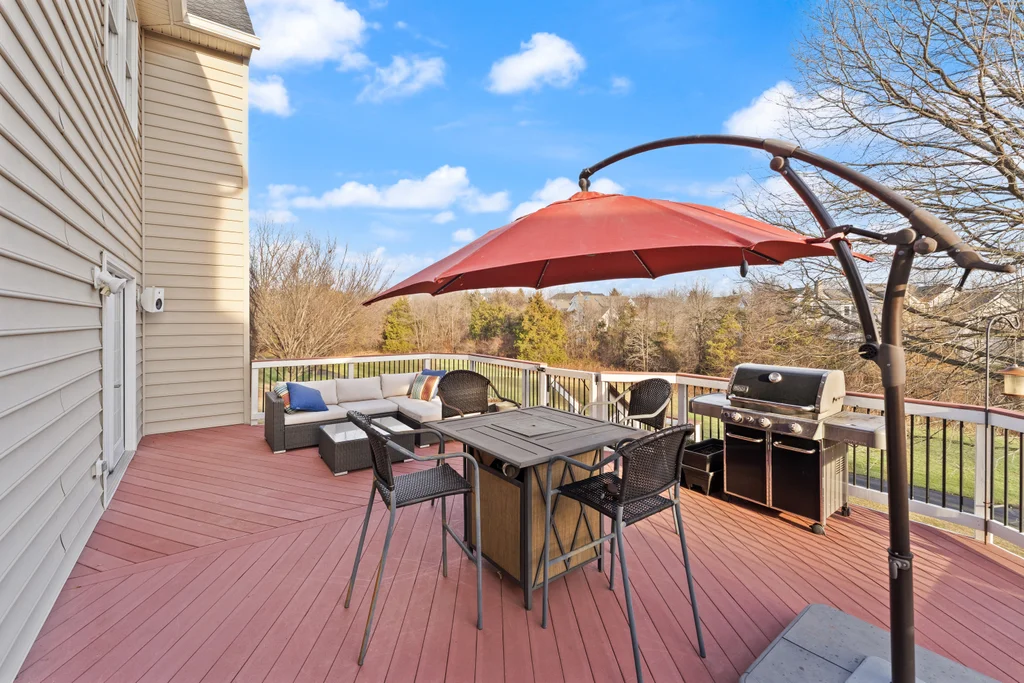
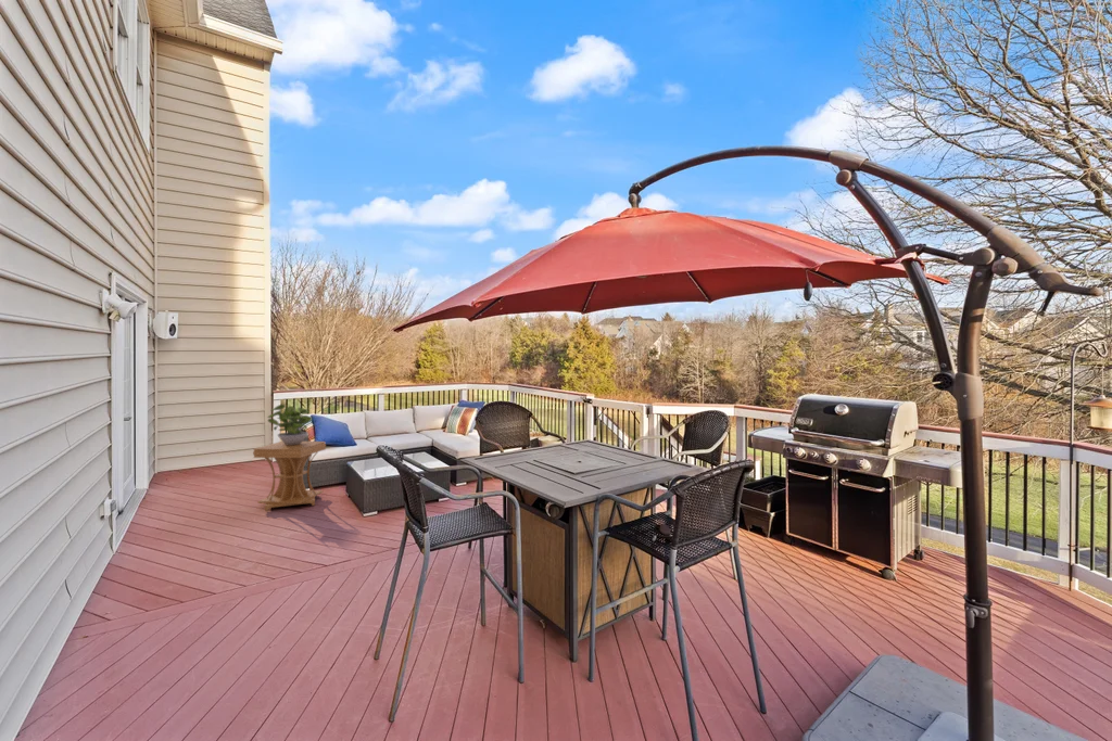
+ potted plant (290, 423)
+ side table (291, 473)
